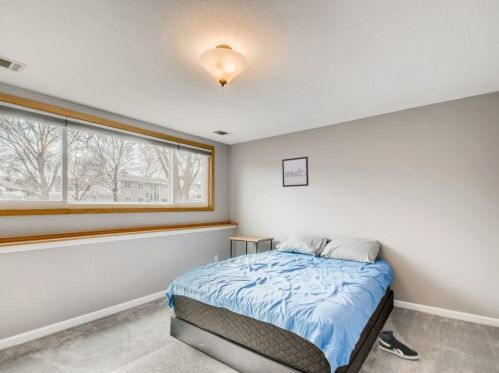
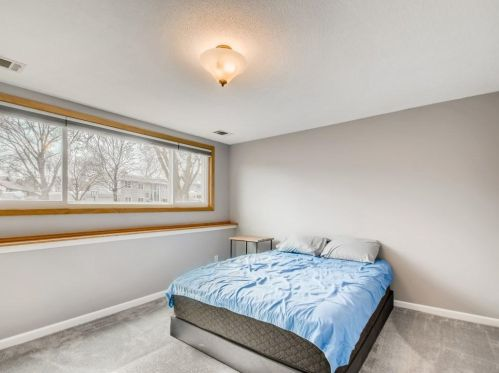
- sneaker (397, 343)
- wall art (294, 172)
